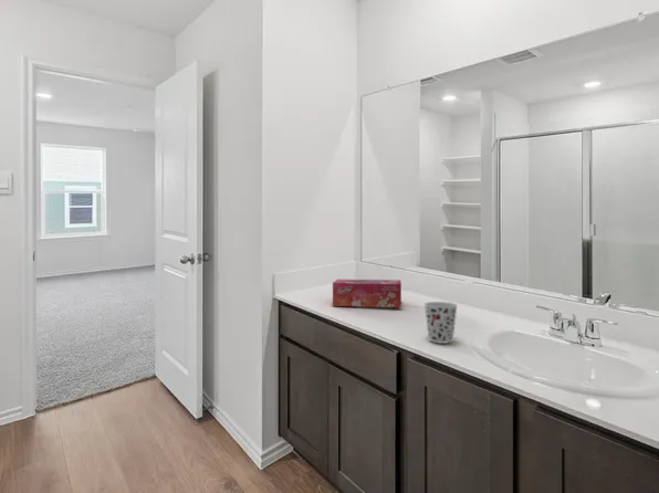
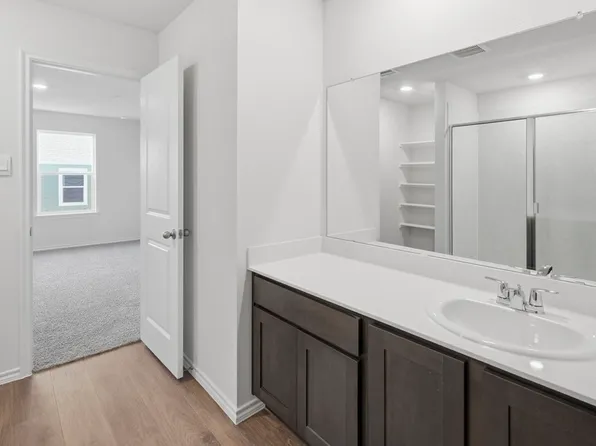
- tissue box (367, 292)
- cup (440, 322)
